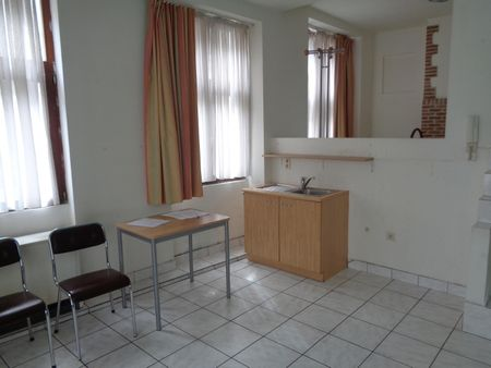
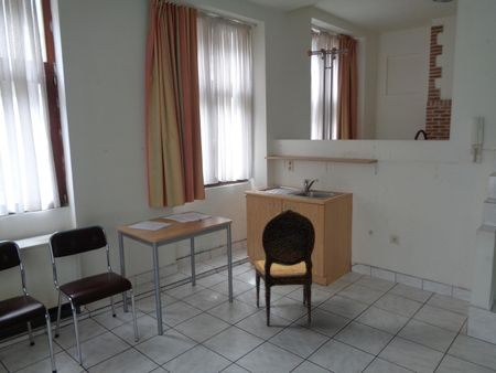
+ dining chair (283, 260)
